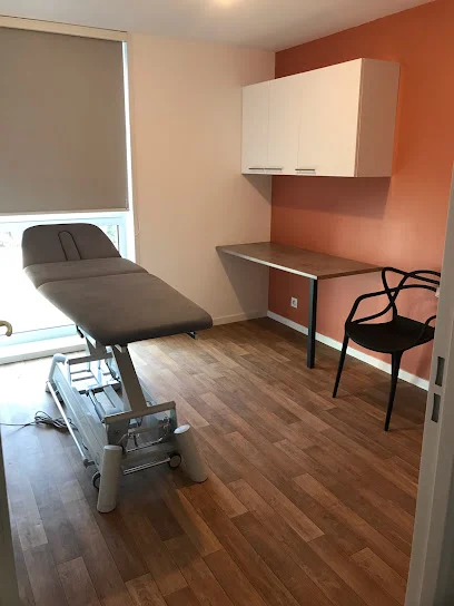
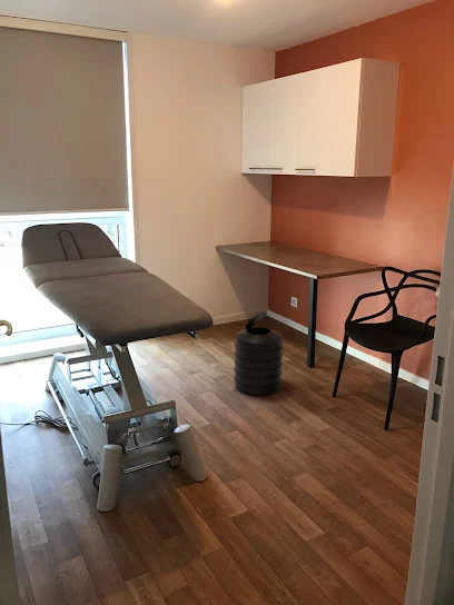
+ trash can (258, 349)
